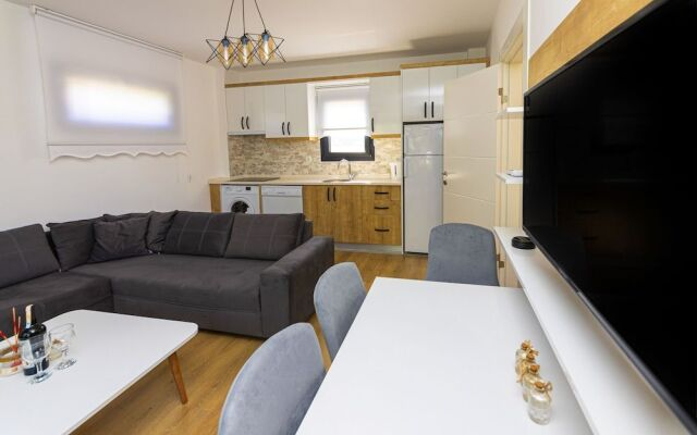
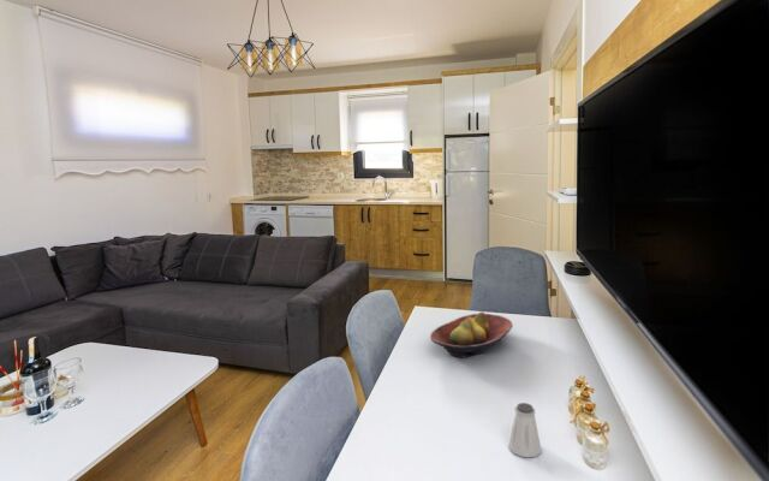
+ fruit bowl (472, 329)
+ saltshaker (524, 427)
